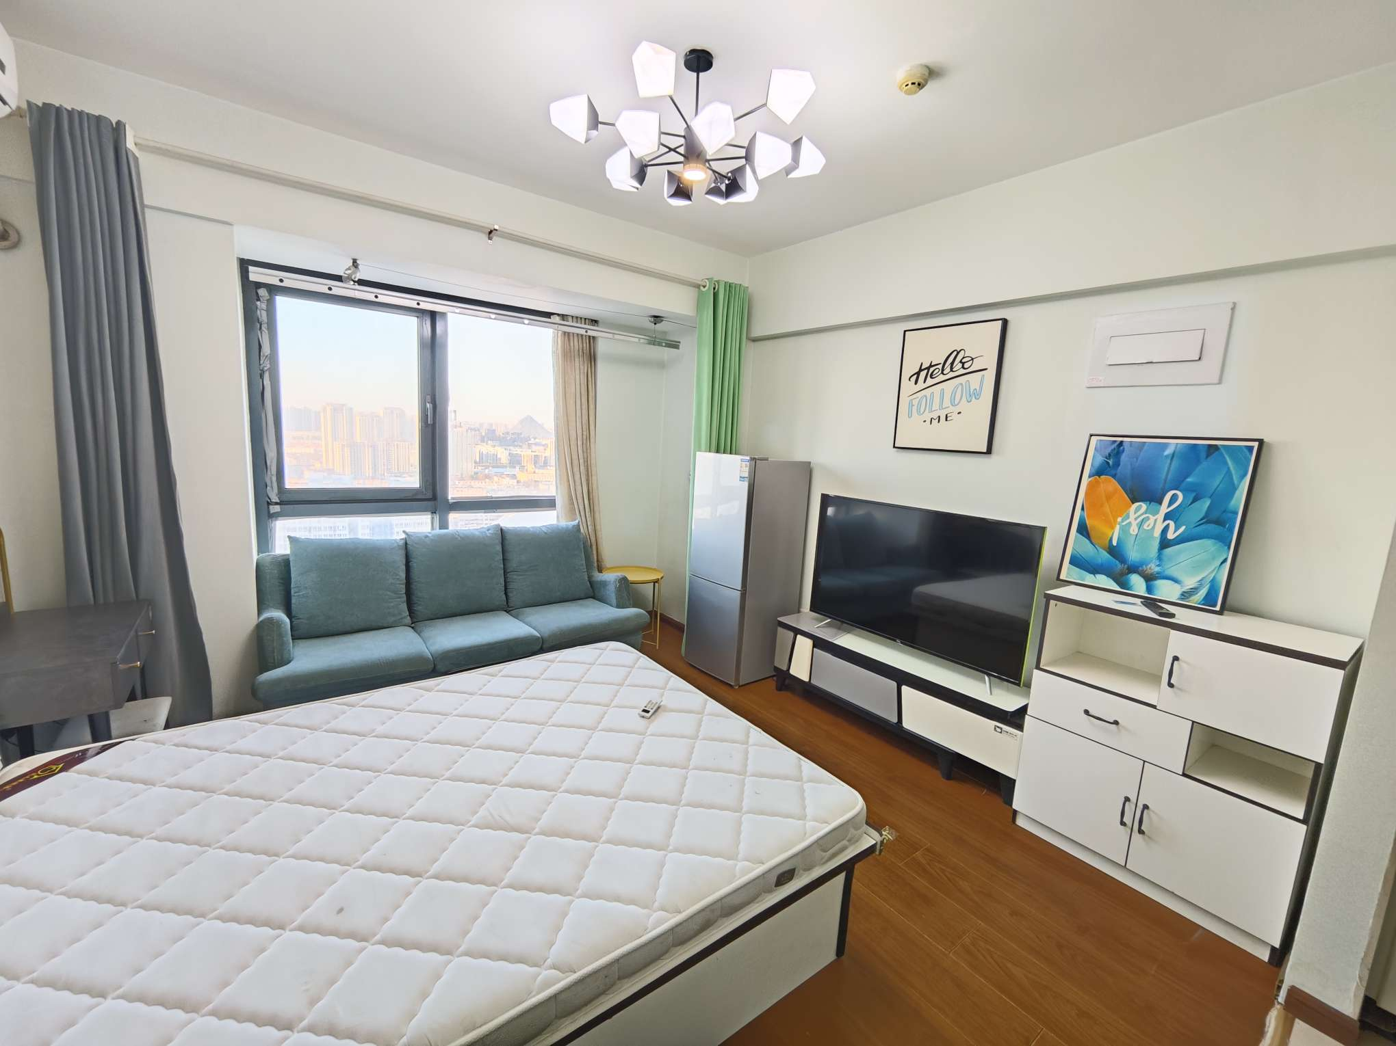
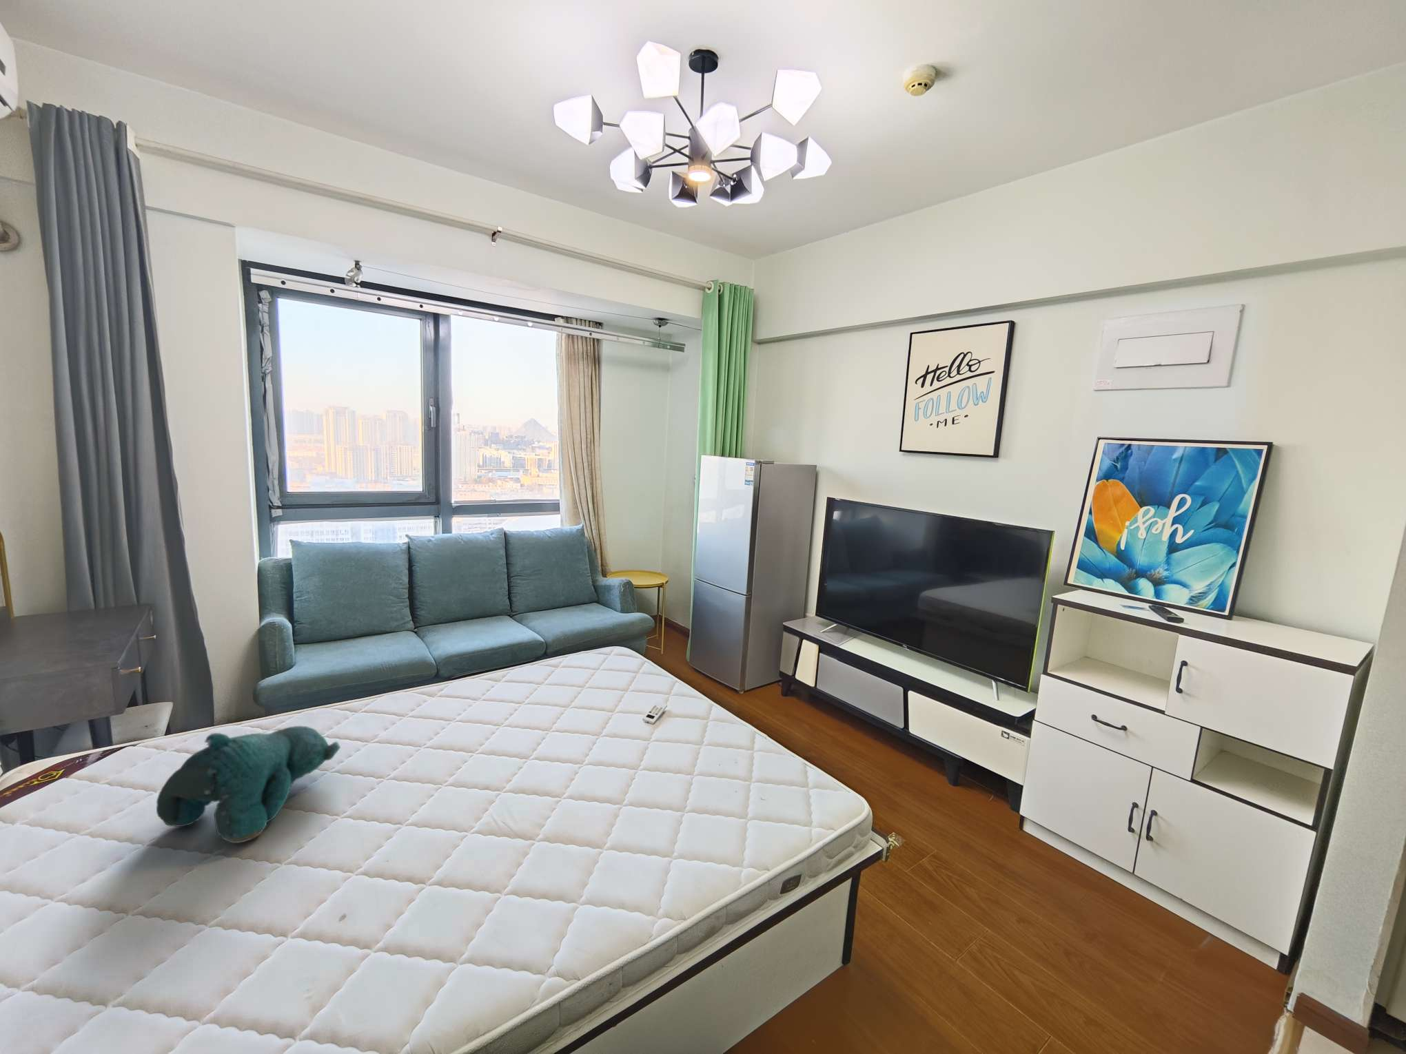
+ teddy bear (262, 762)
